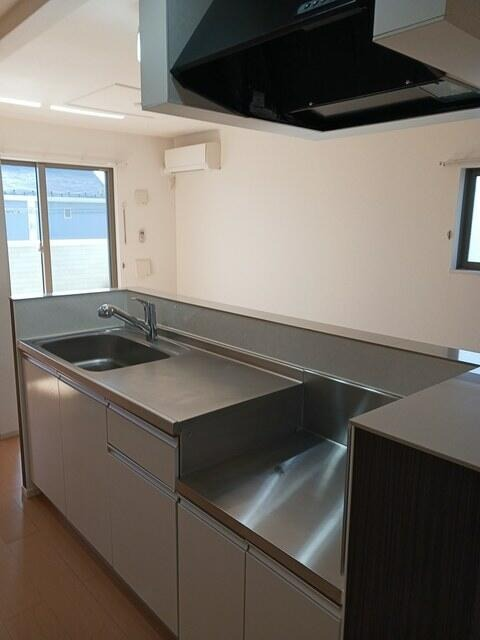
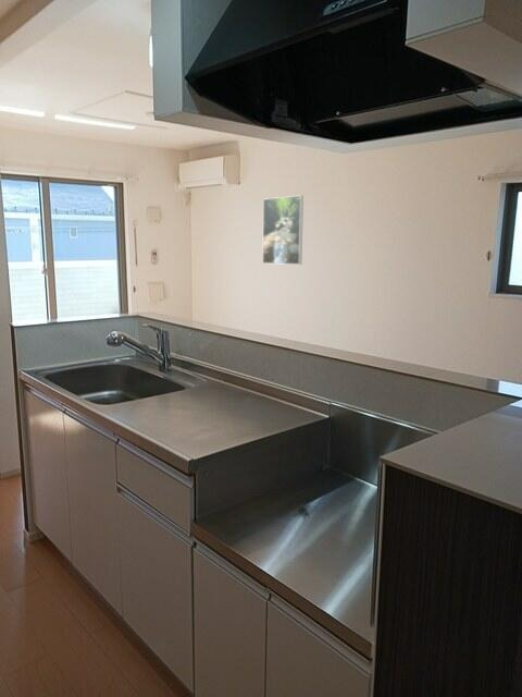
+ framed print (282, 231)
